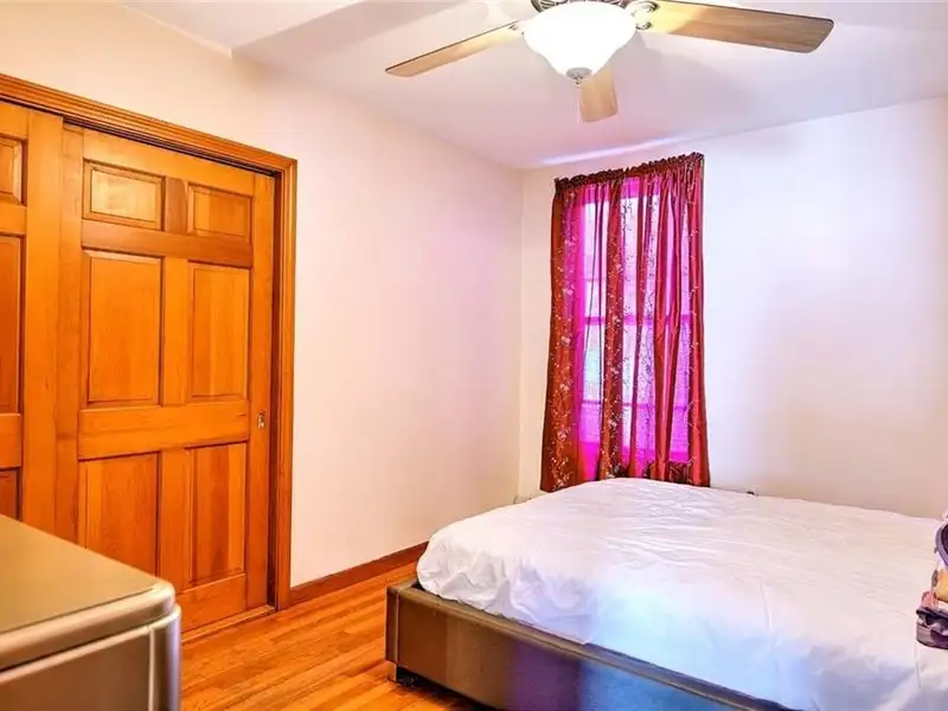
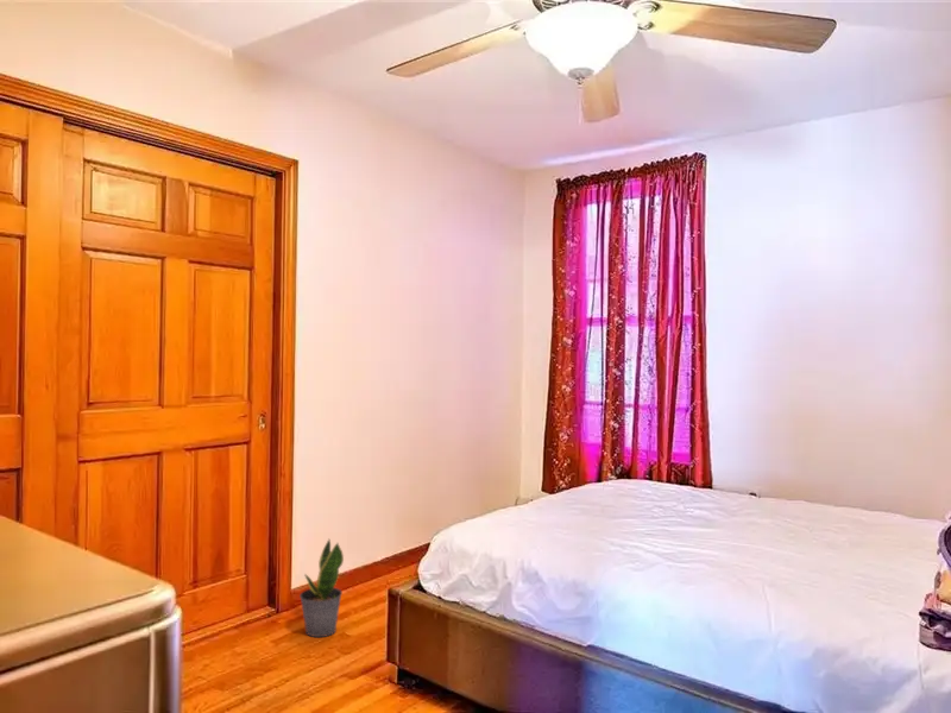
+ potted plant (321, 585)
